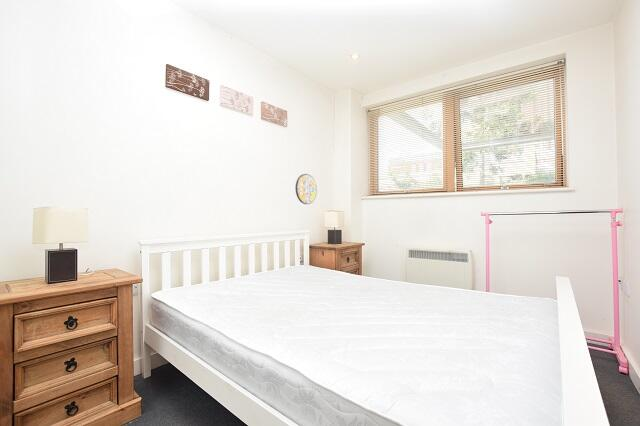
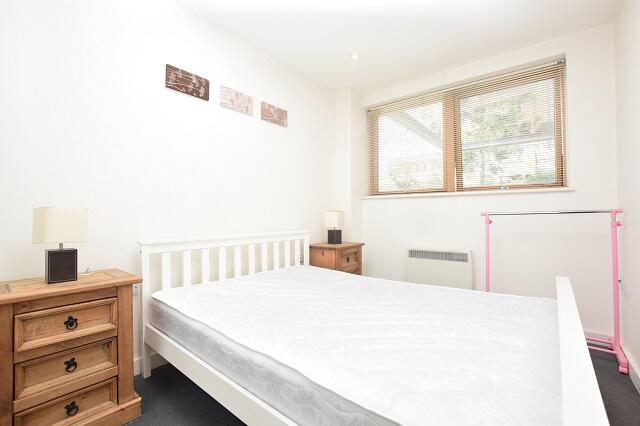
- manhole cover (306, 189)
